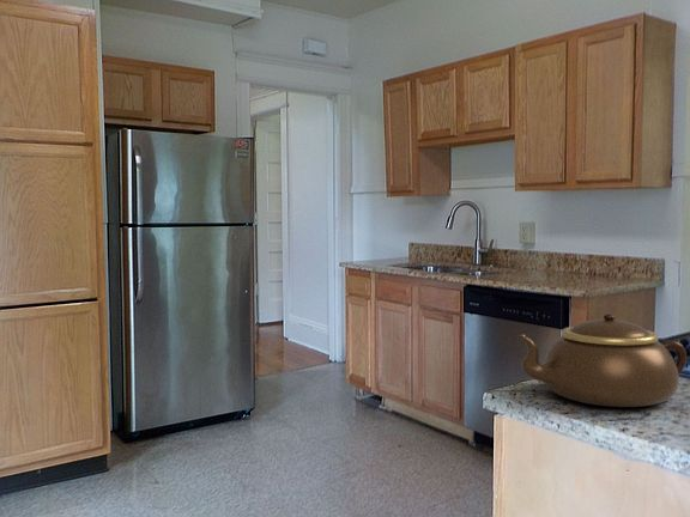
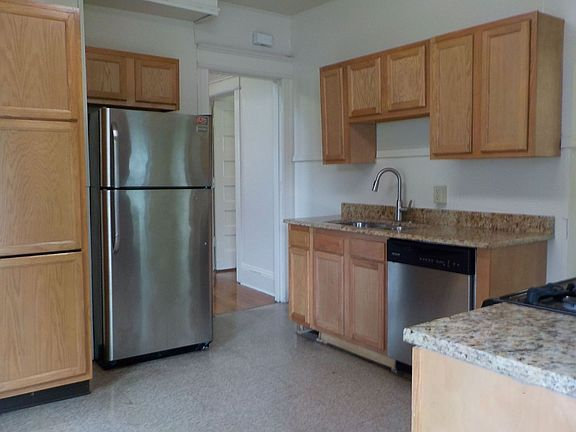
- teapot (606, 355)
